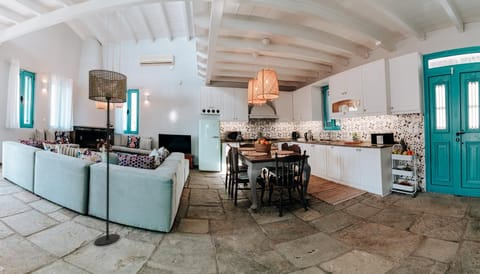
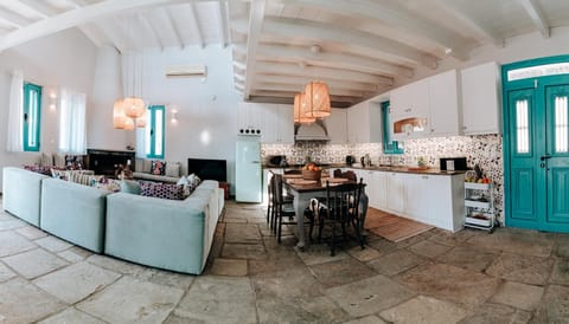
- floor lamp (108, 156)
